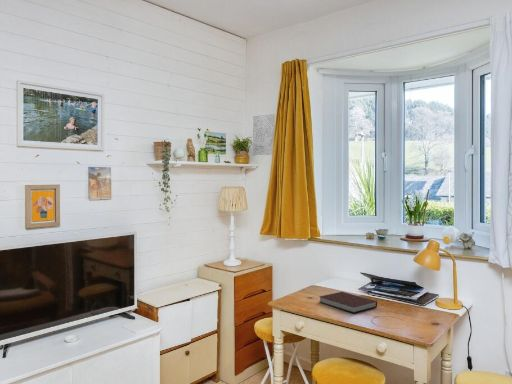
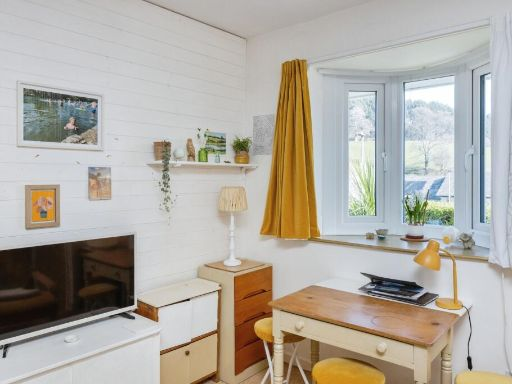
- notebook (347, 301)
